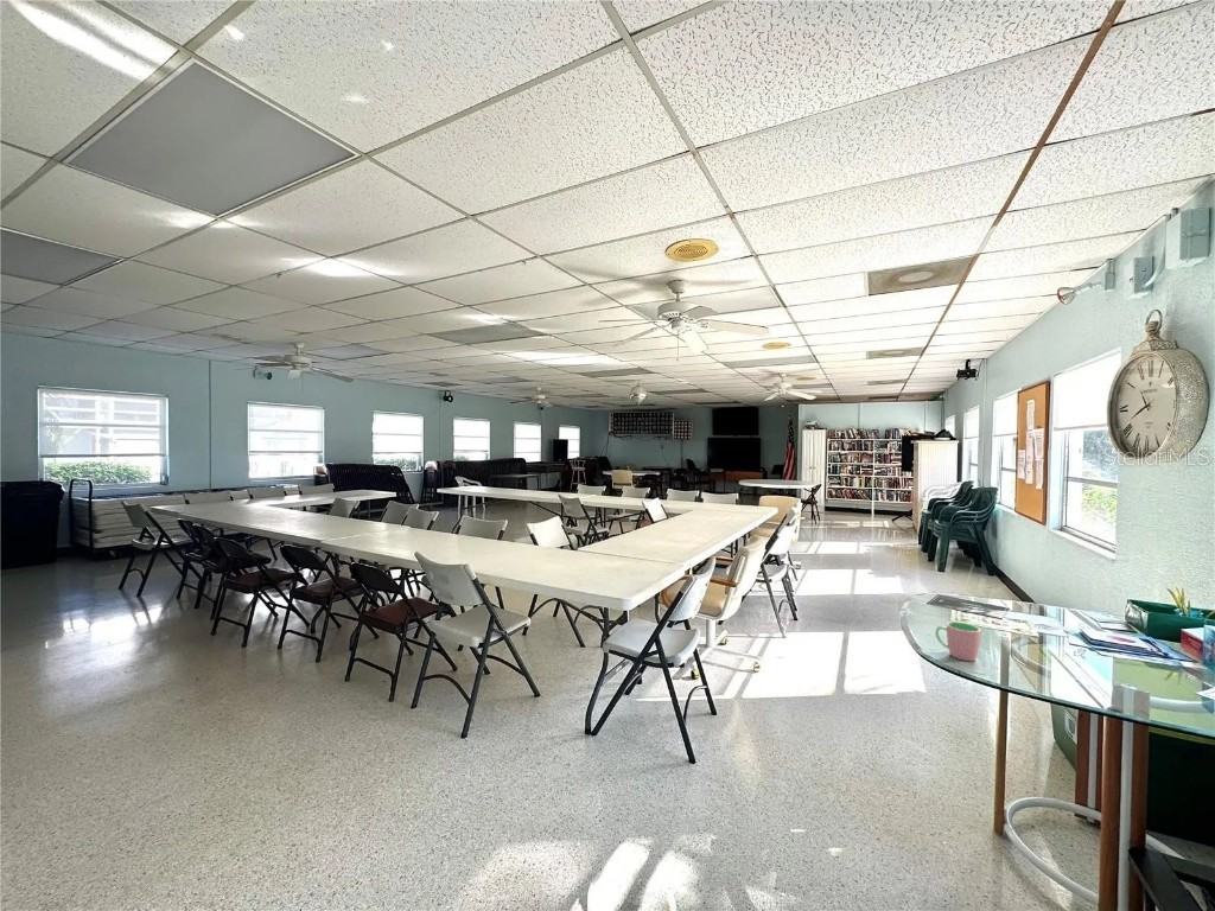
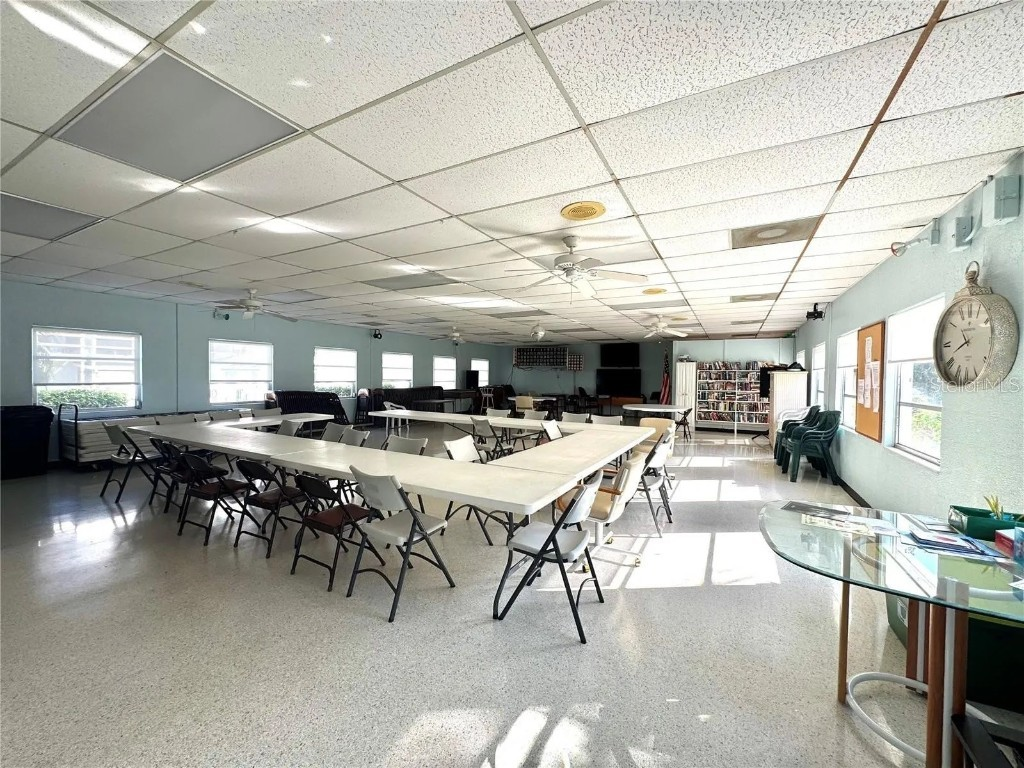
- cup (956, 639)
